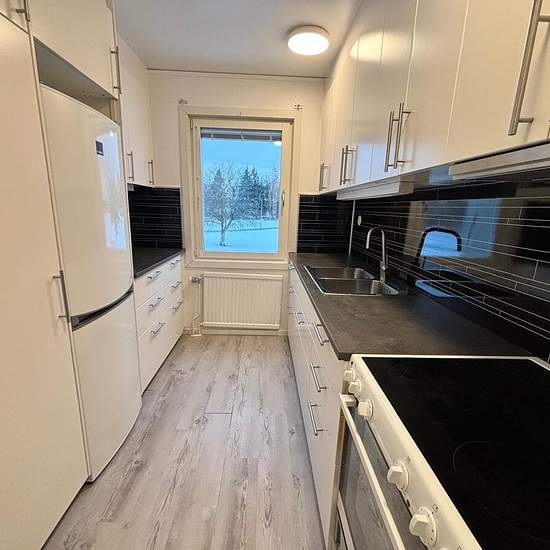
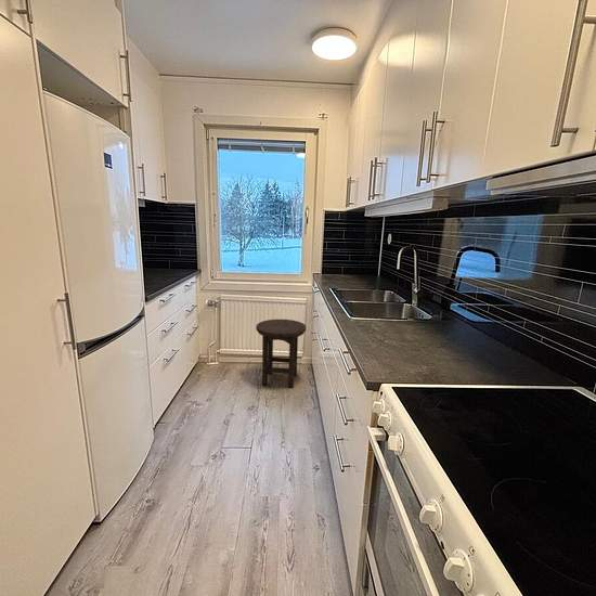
+ stool (281, 358)
